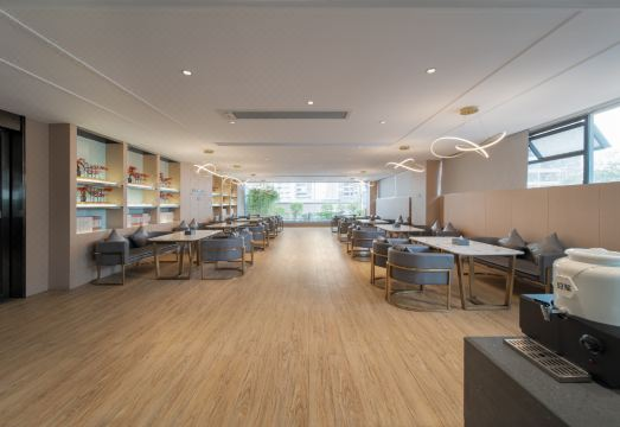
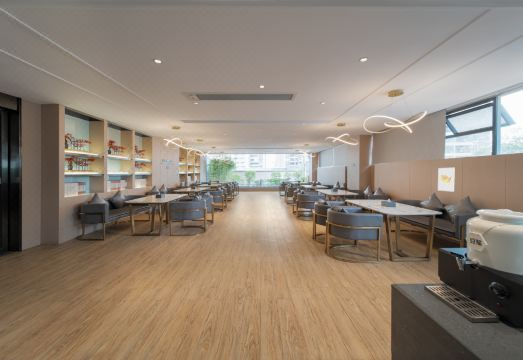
+ wall art (446, 179)
